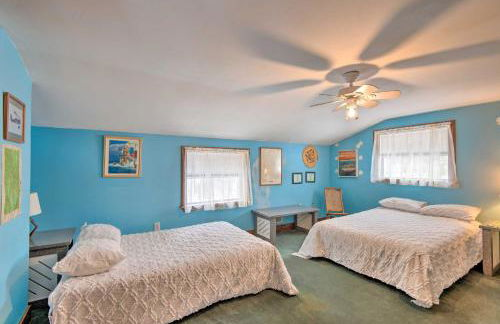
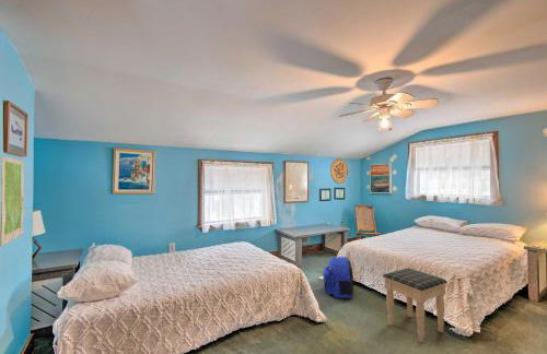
+ backpack (338, 275)
+ footstool (414, 299)
